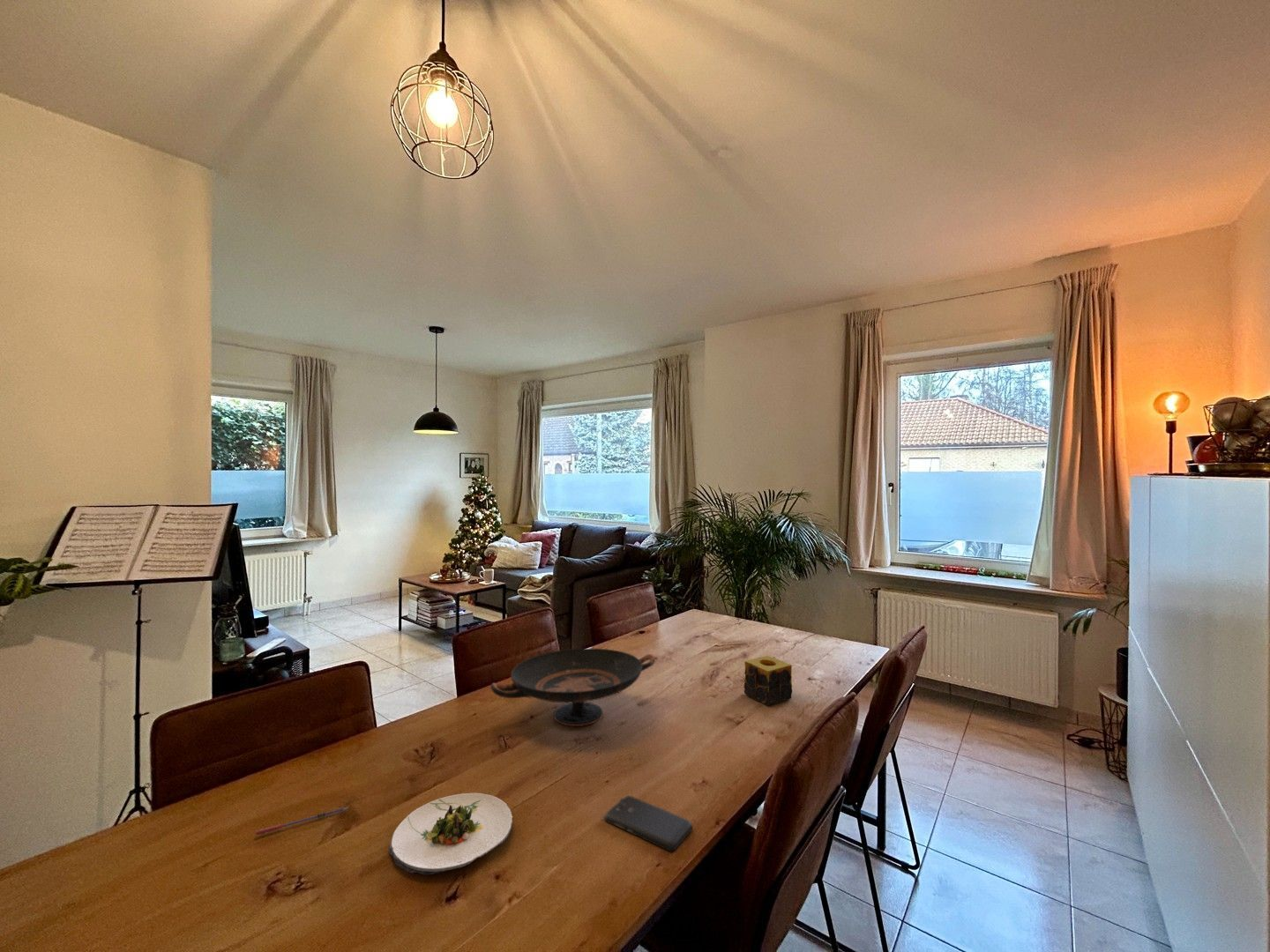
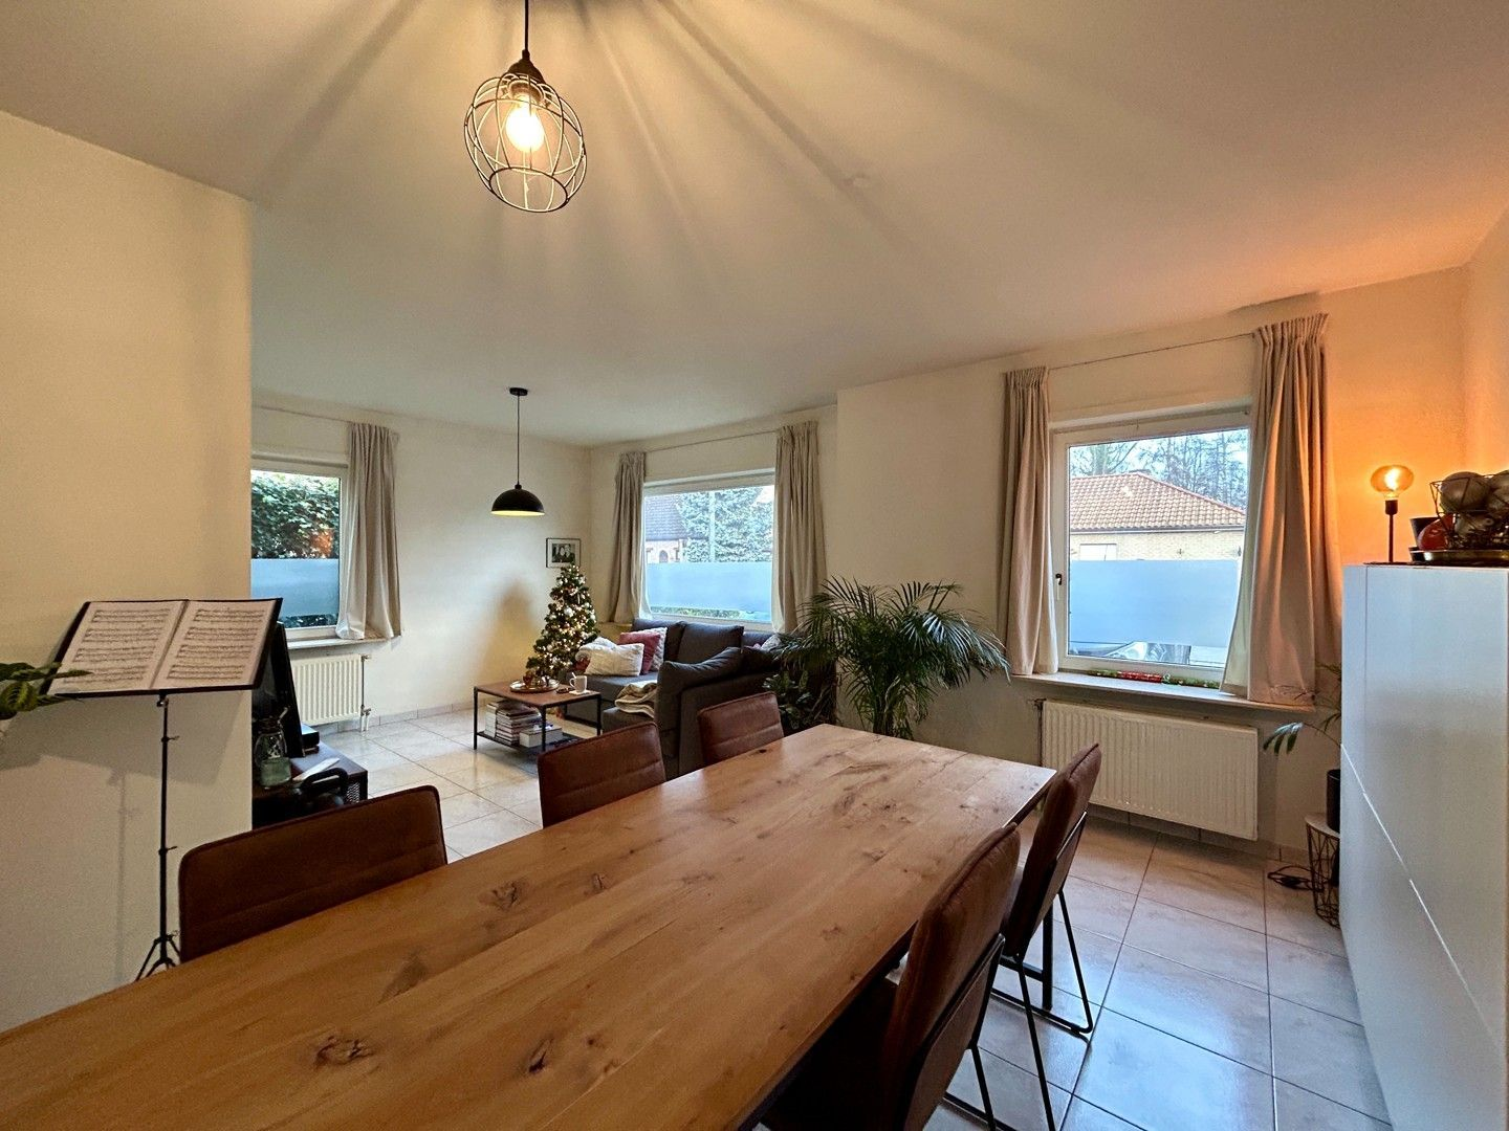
- smartphone (647, 820)
- salad plate (452, 822)
- candle (767, 680)
- pen (303, 819)
- decorative bowl (578, 689)
